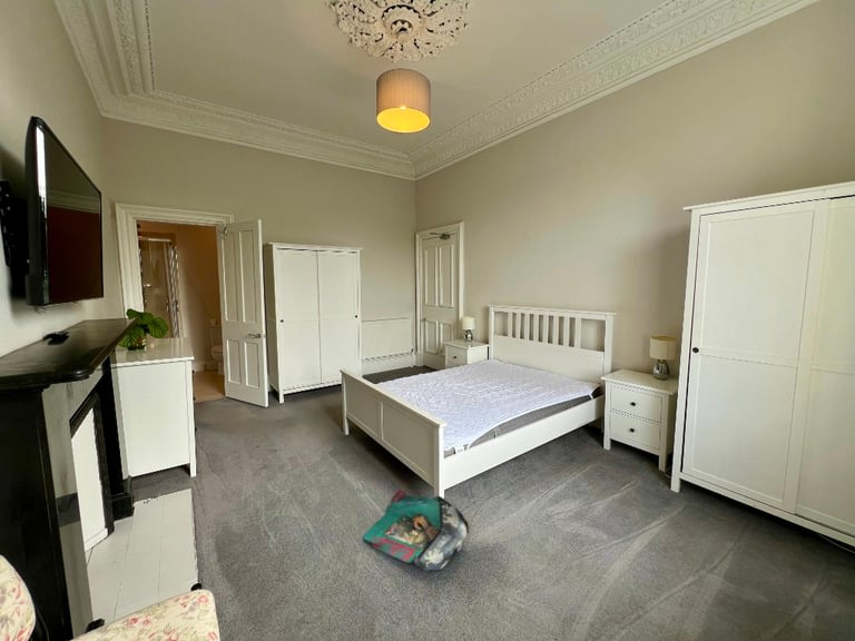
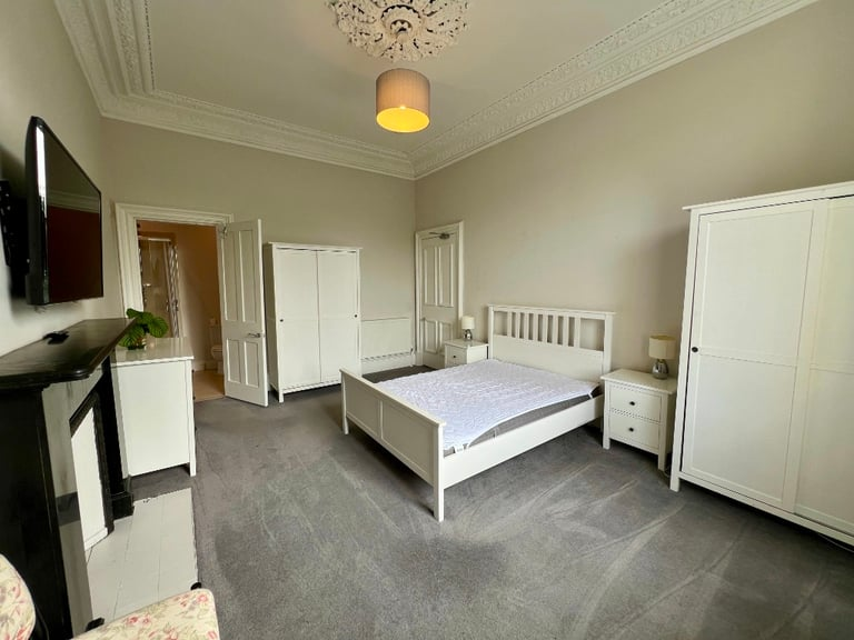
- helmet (410, 521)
